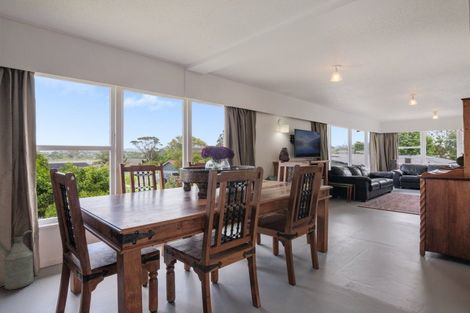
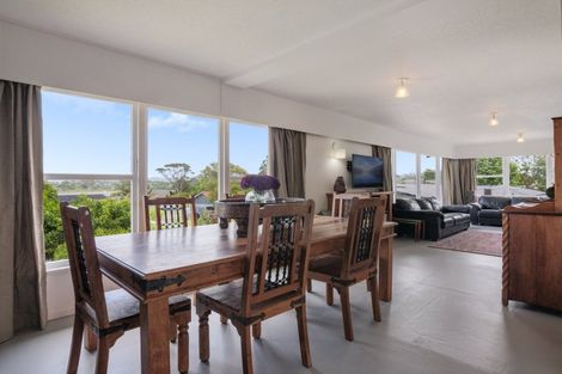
- watering can (16, 258)
